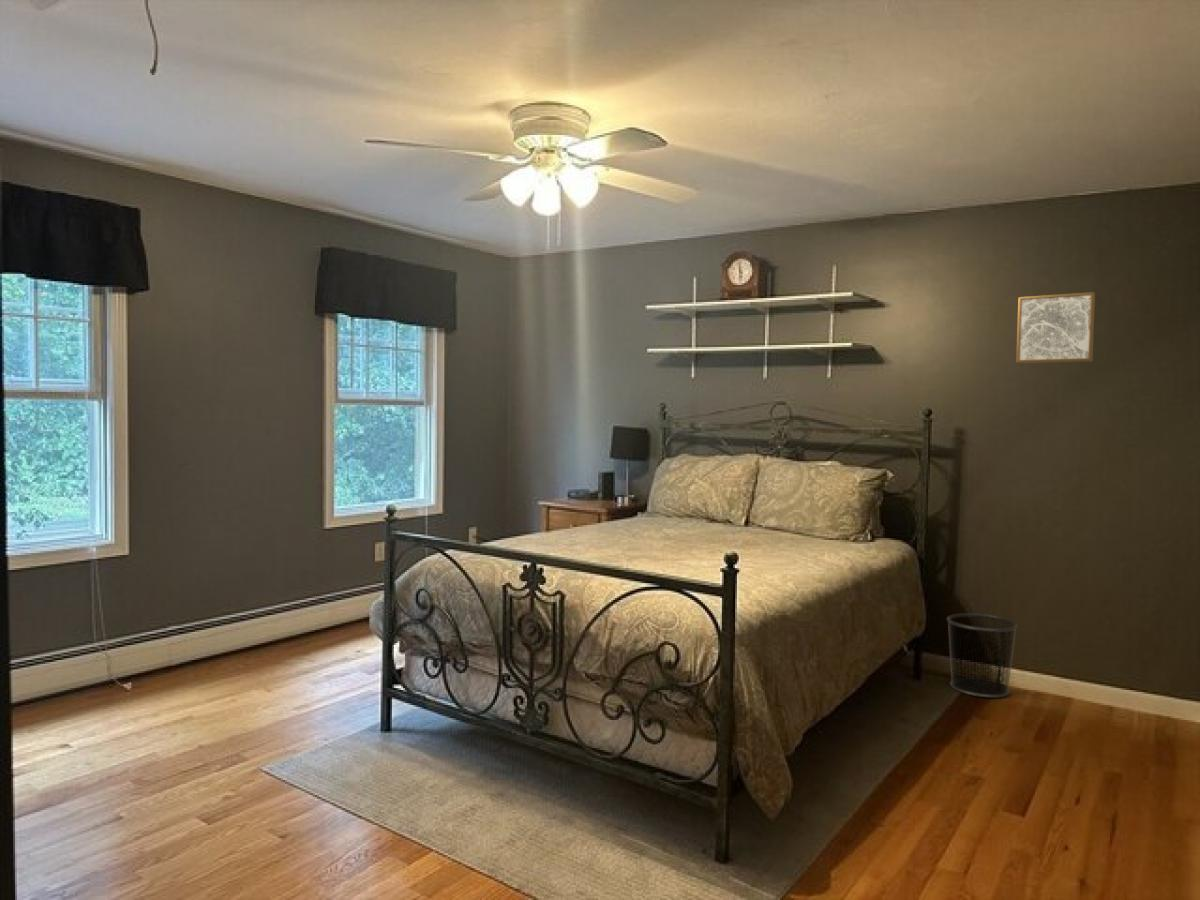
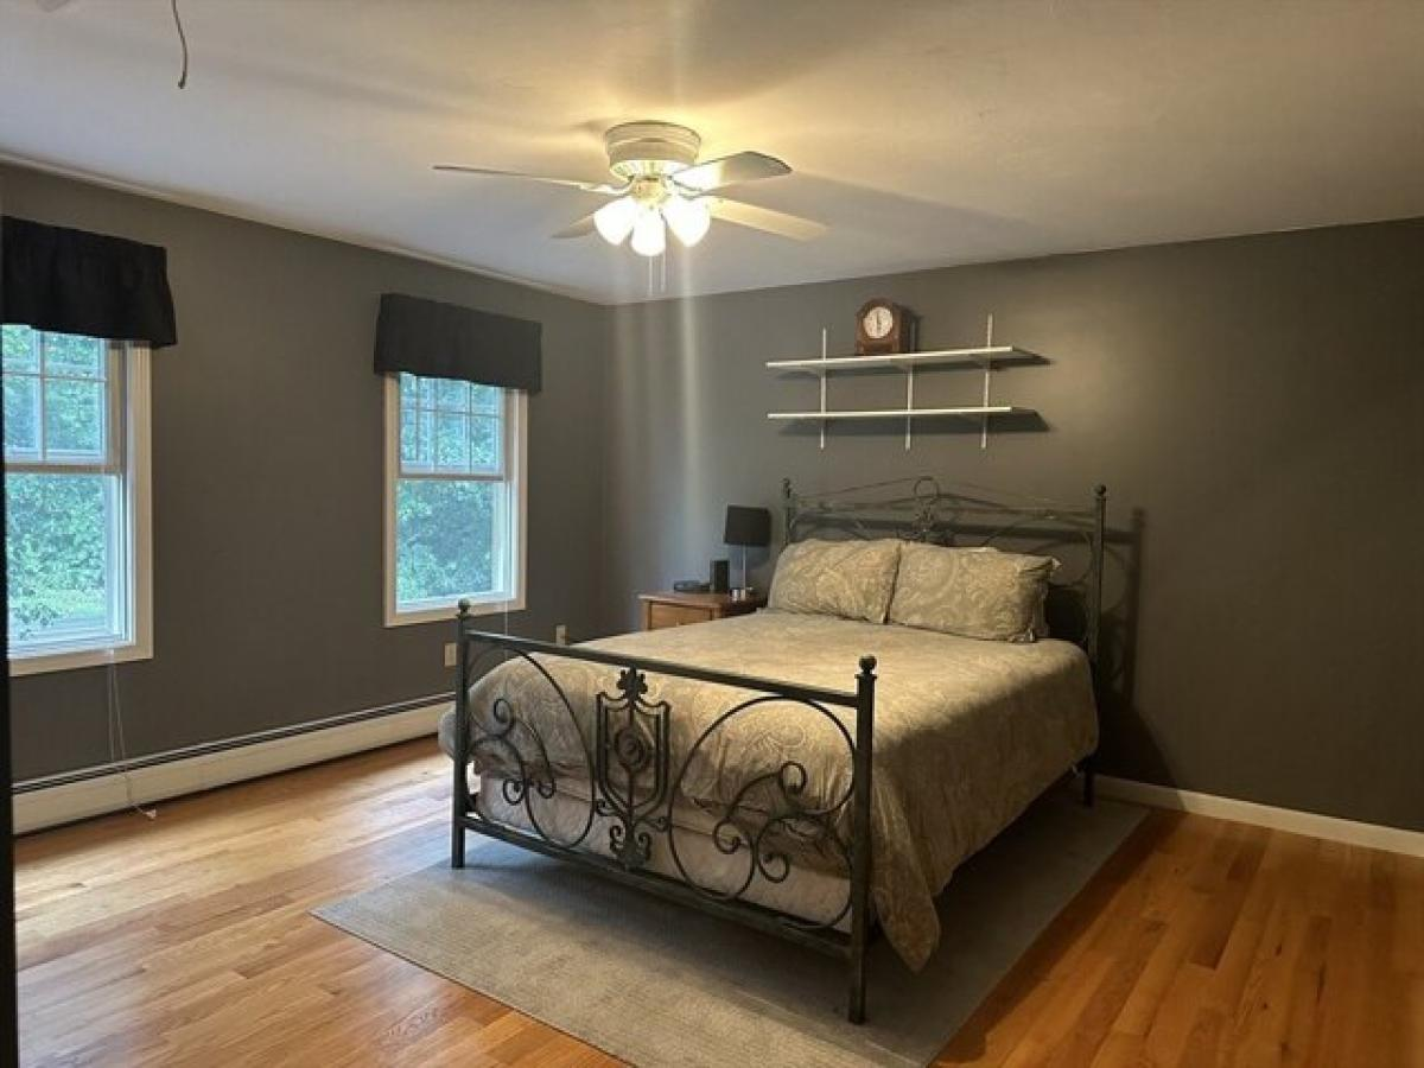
- waste bin (980, 654)
- wall art (1054, 328)
